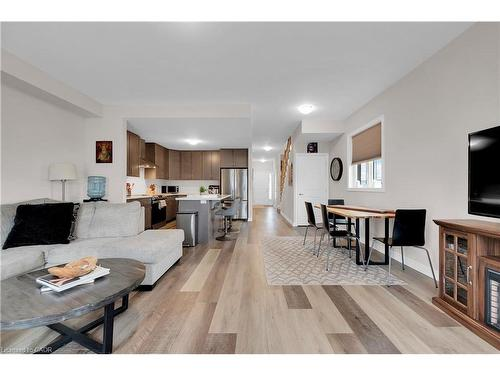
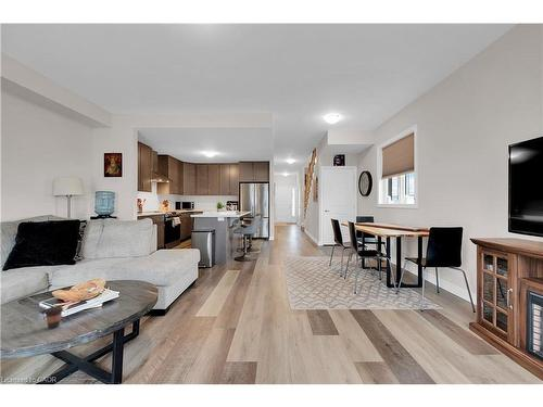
+ coffee cup (53, 317)
